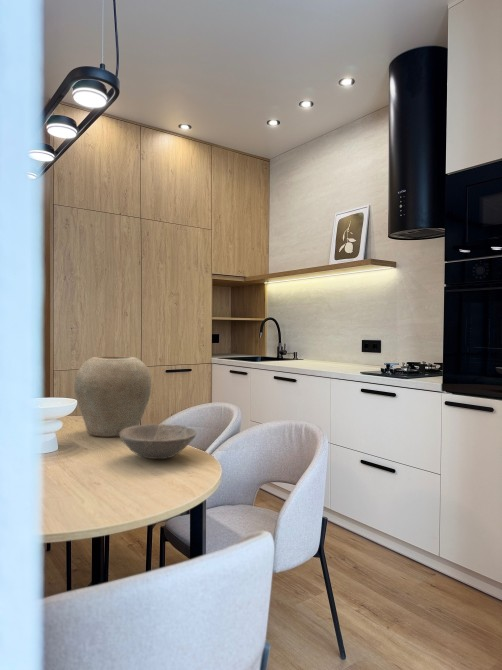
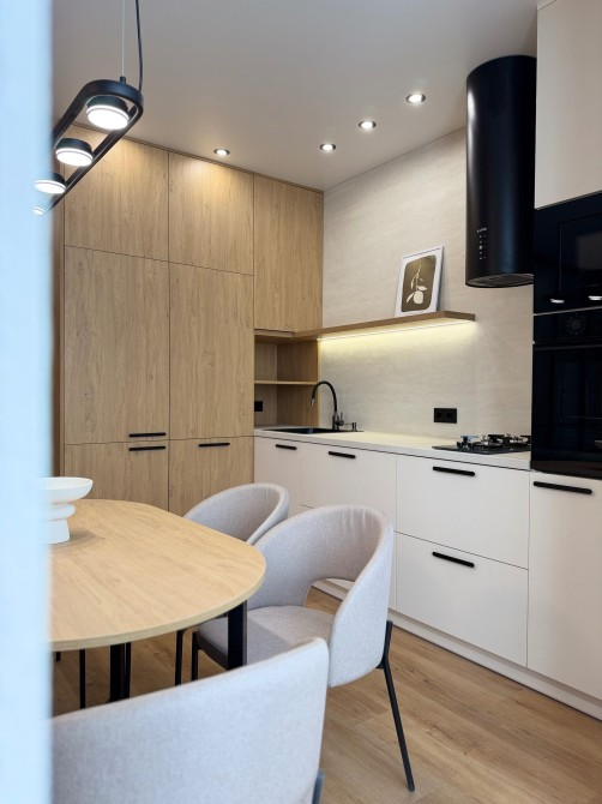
- vase (113, 394)
- bowl (158, 443)
